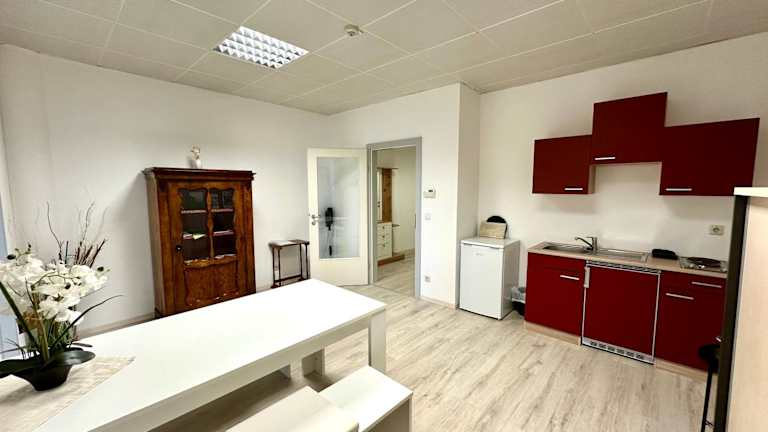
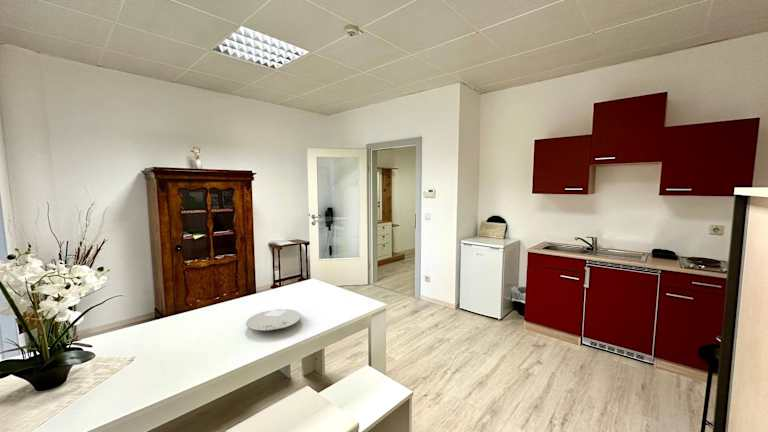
+ plate (274, 321)
